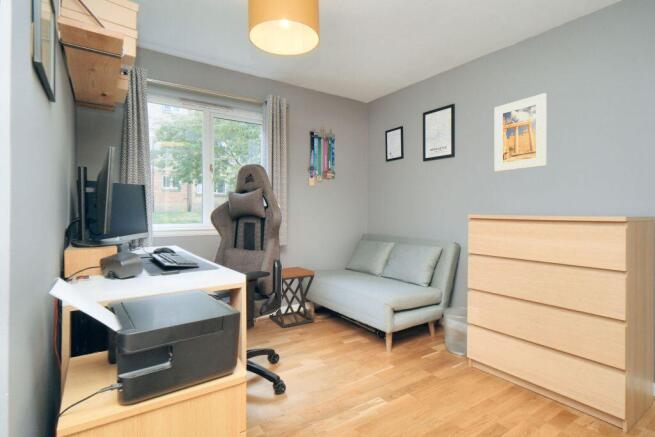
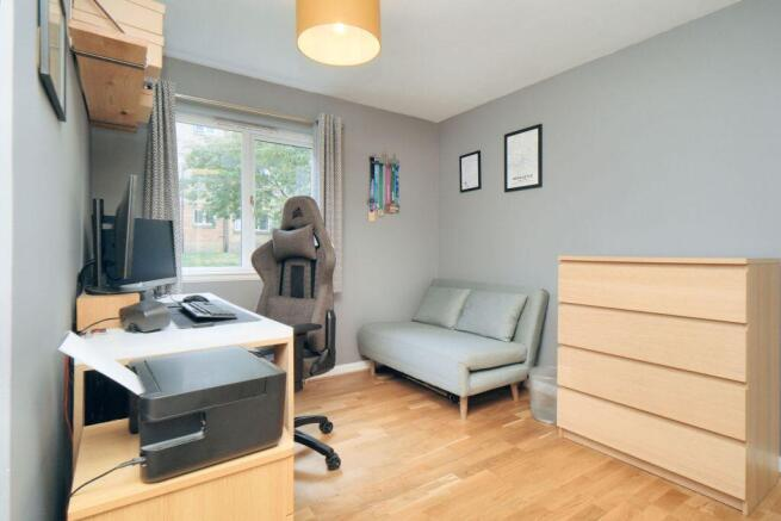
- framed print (519, 134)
- stool (292, 296)
